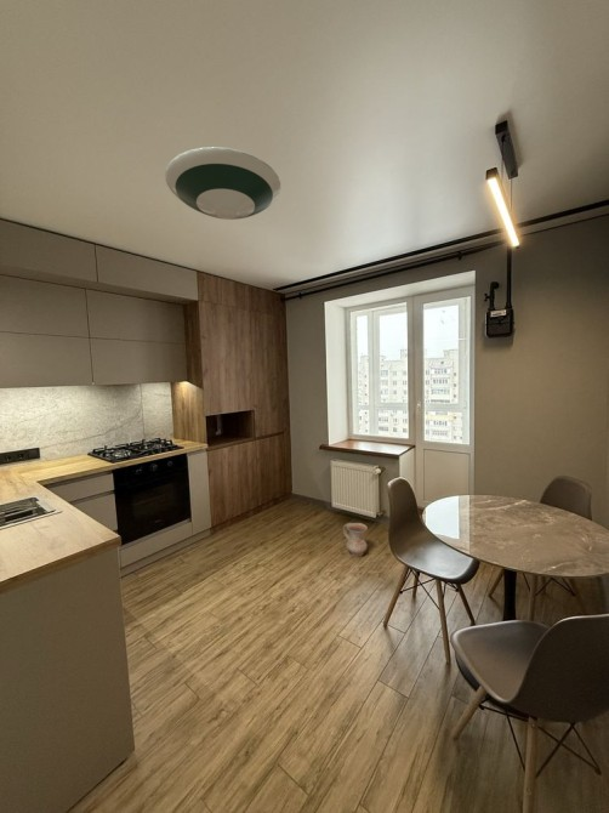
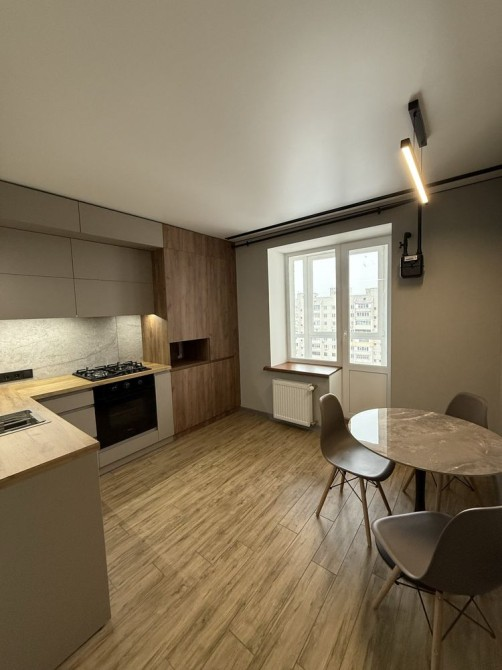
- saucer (226, 200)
- ceramic jug (354, 539)
